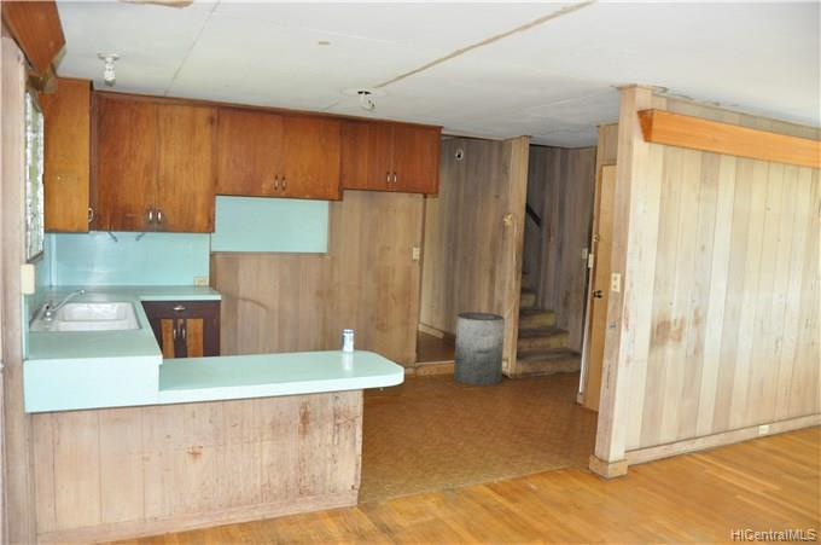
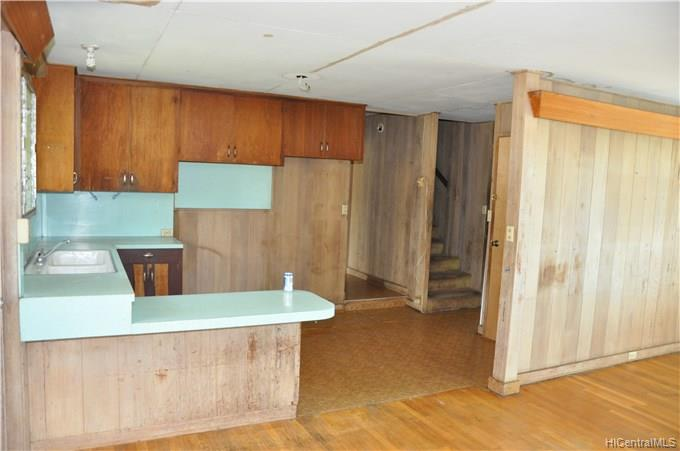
- trash can (478, 347)
